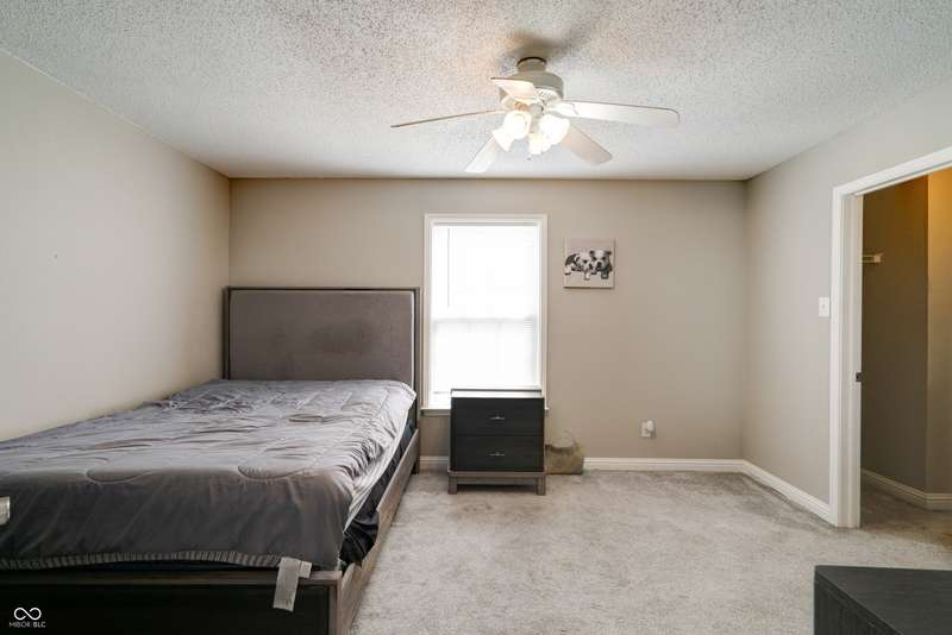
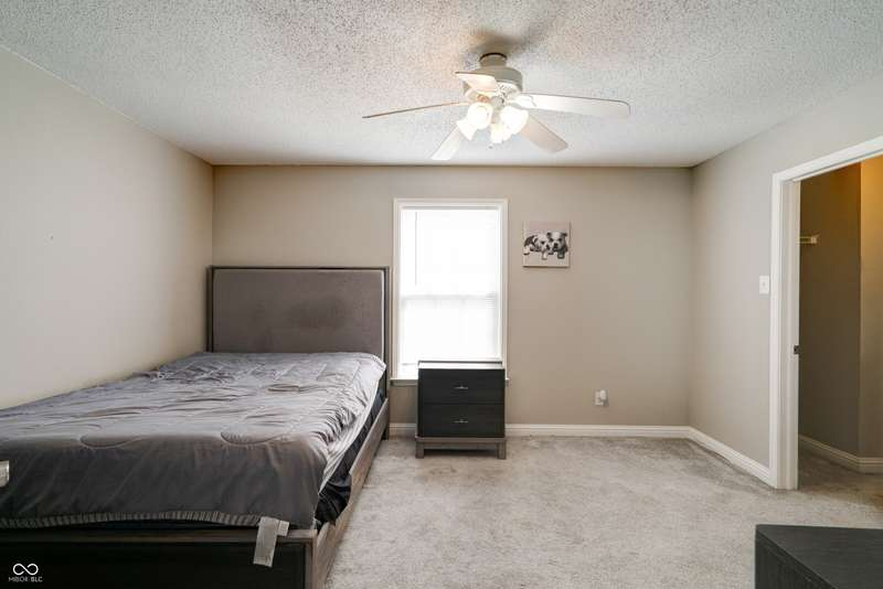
- basket (562, 452)
